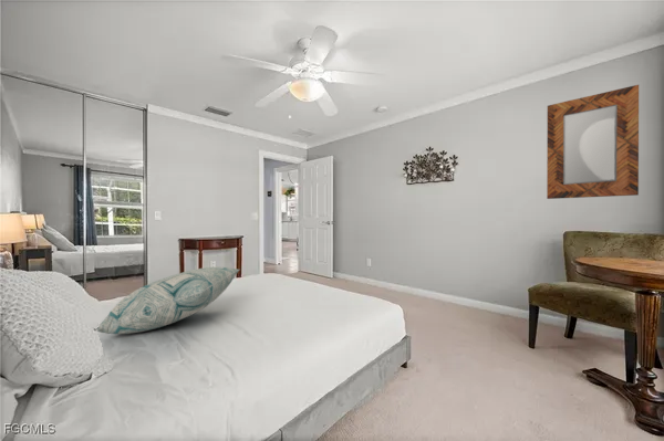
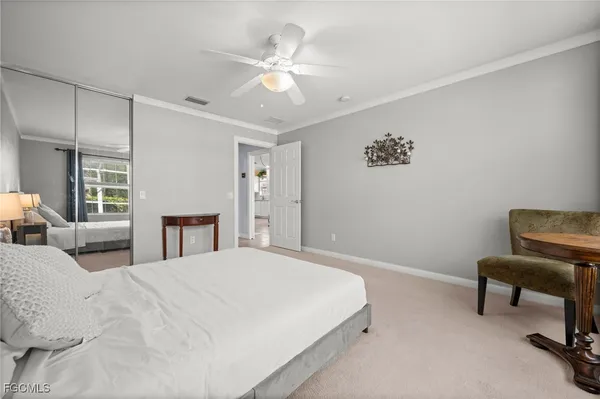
- decorative pillow (181, 296)
- home mirror (589, 146)
